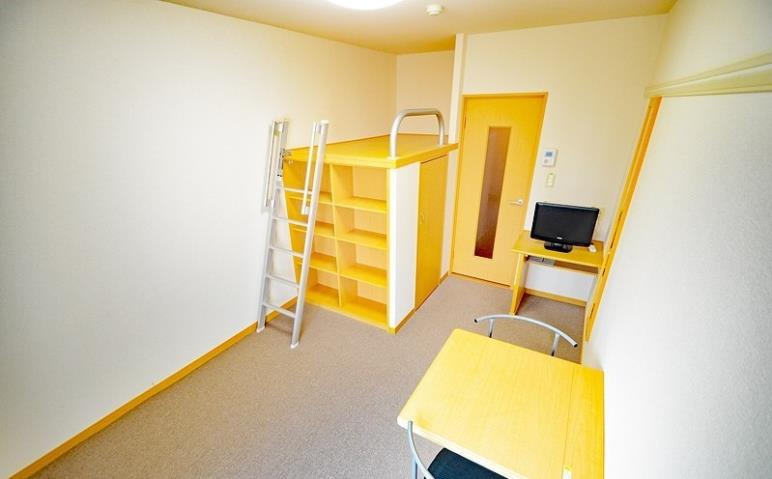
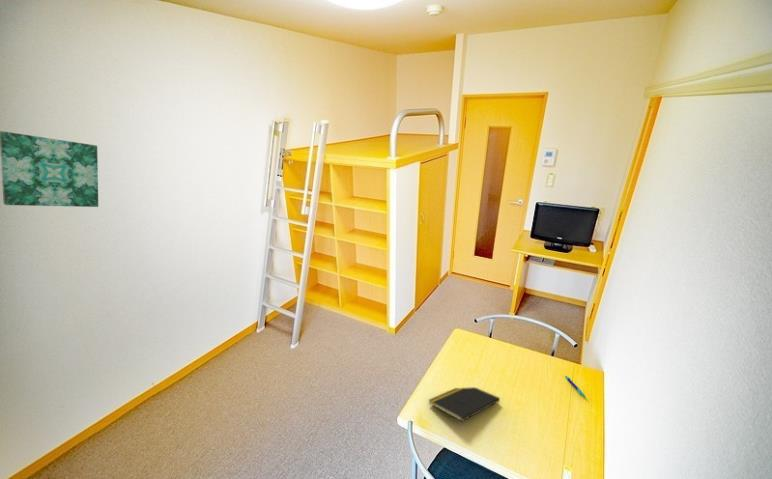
+ notepad (464, 400)
+ pen (575, 386)
+ wall art (53, 172)
